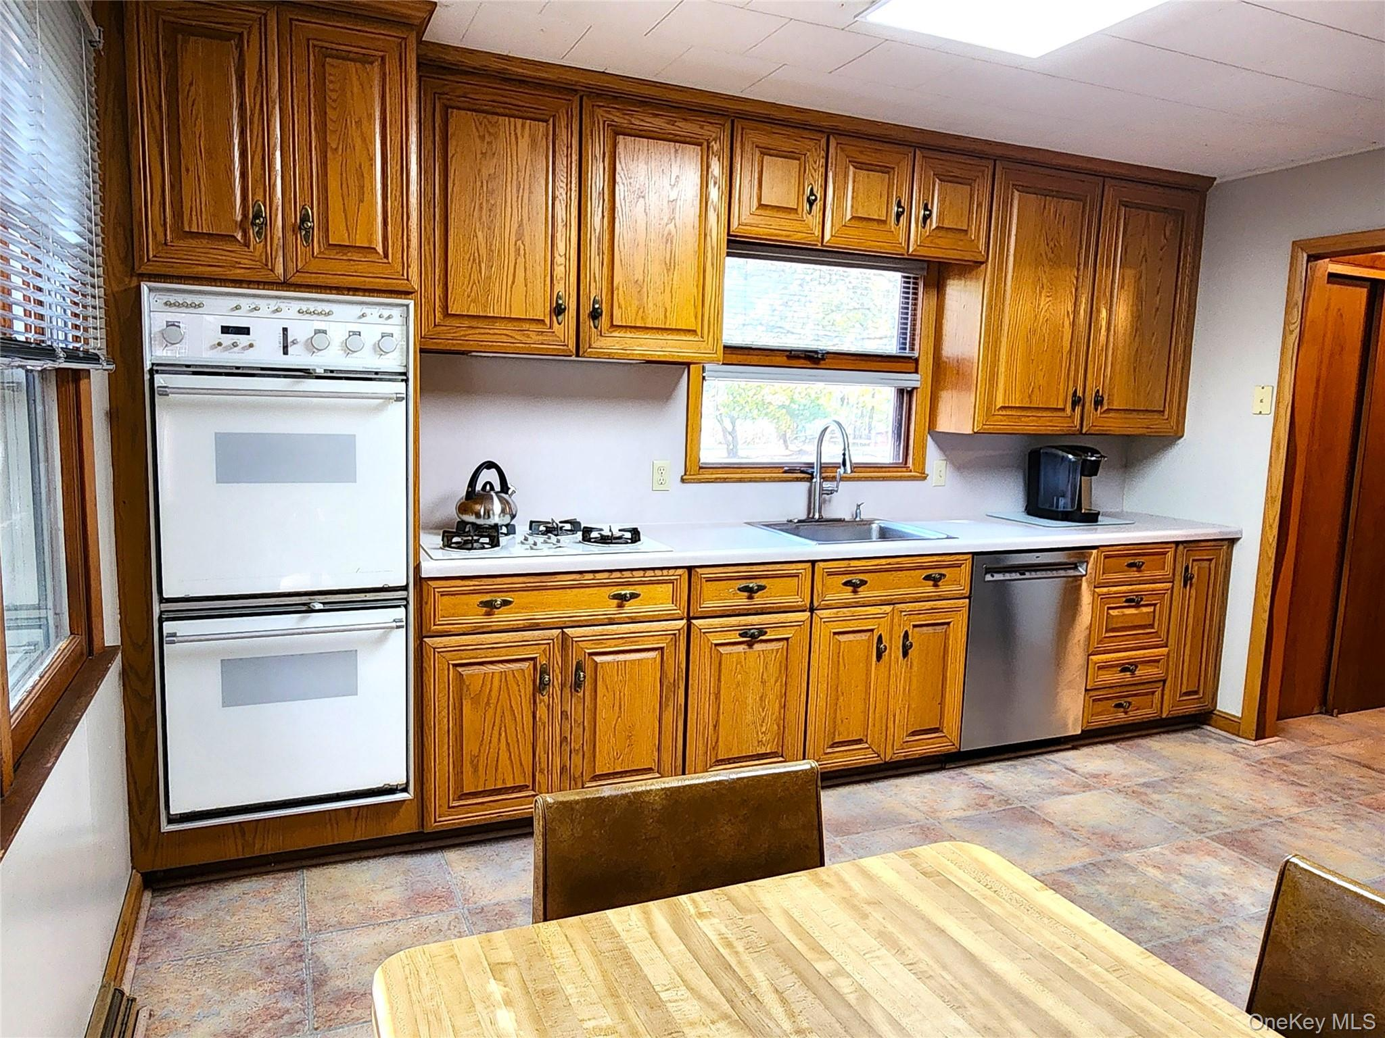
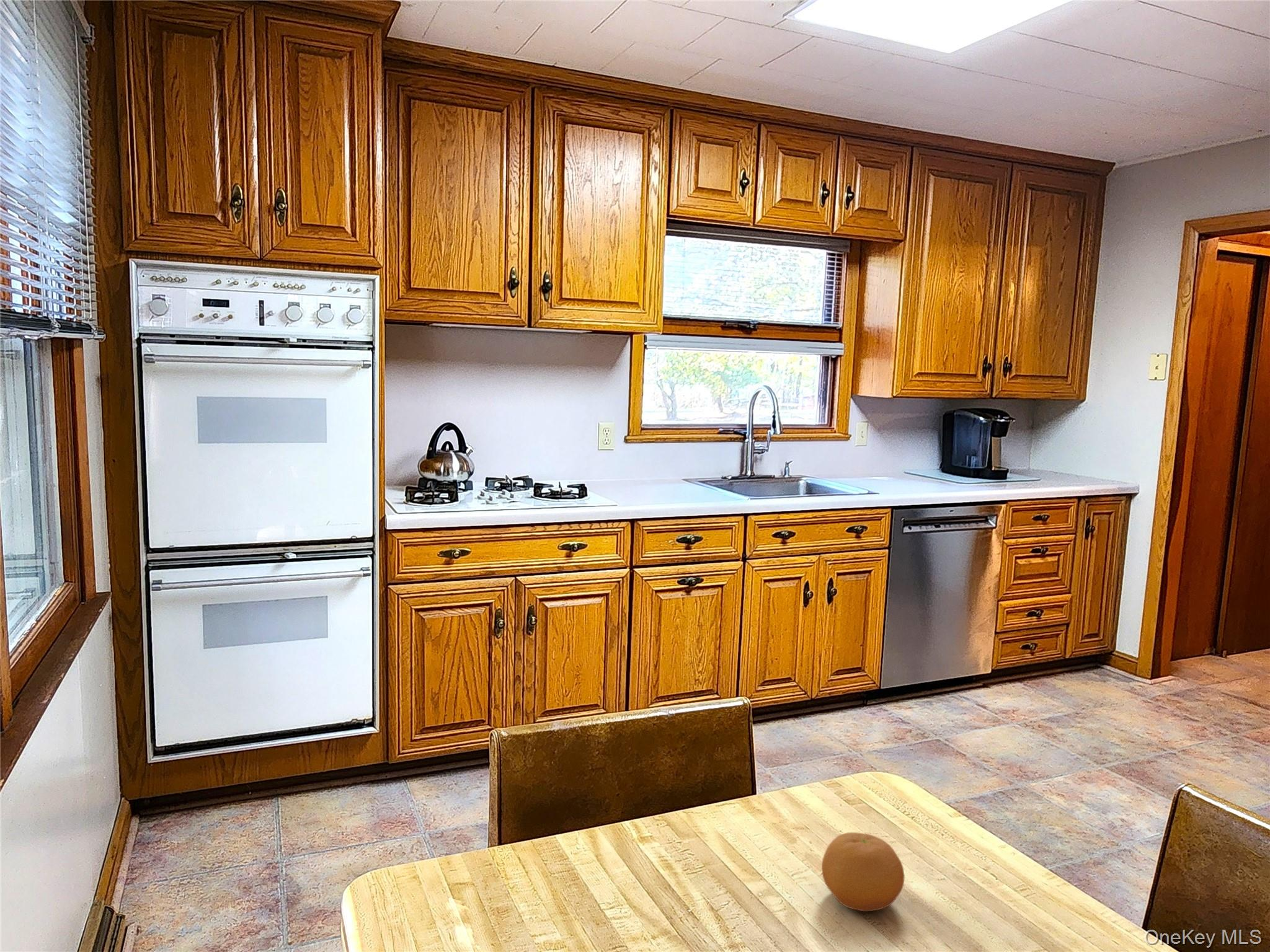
+ fruit (862, 870)
